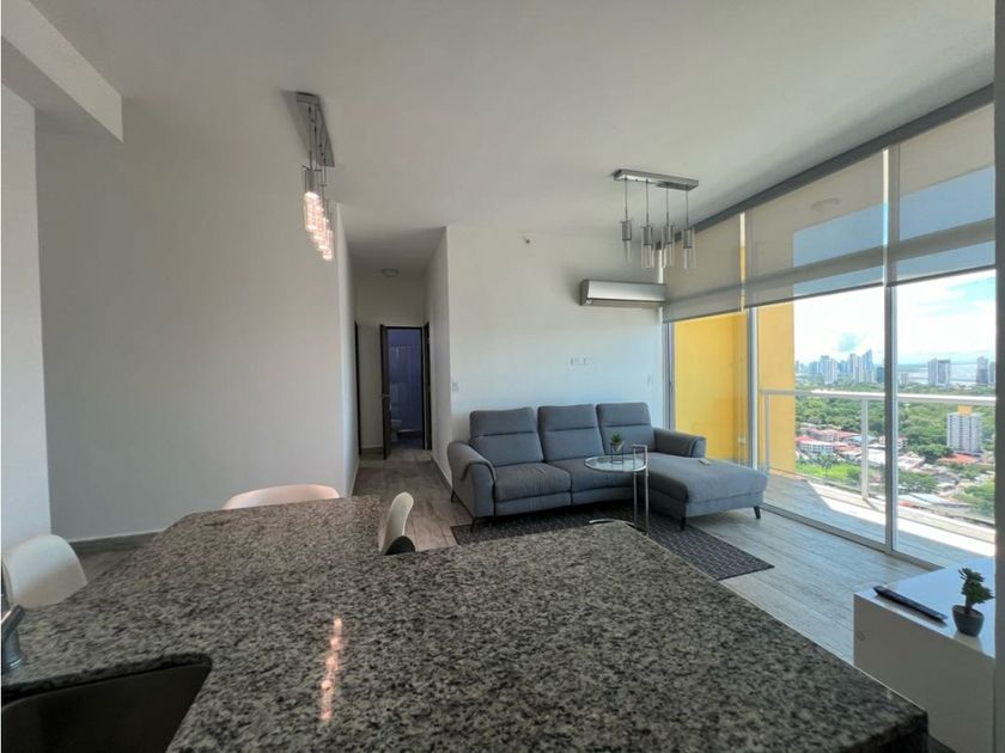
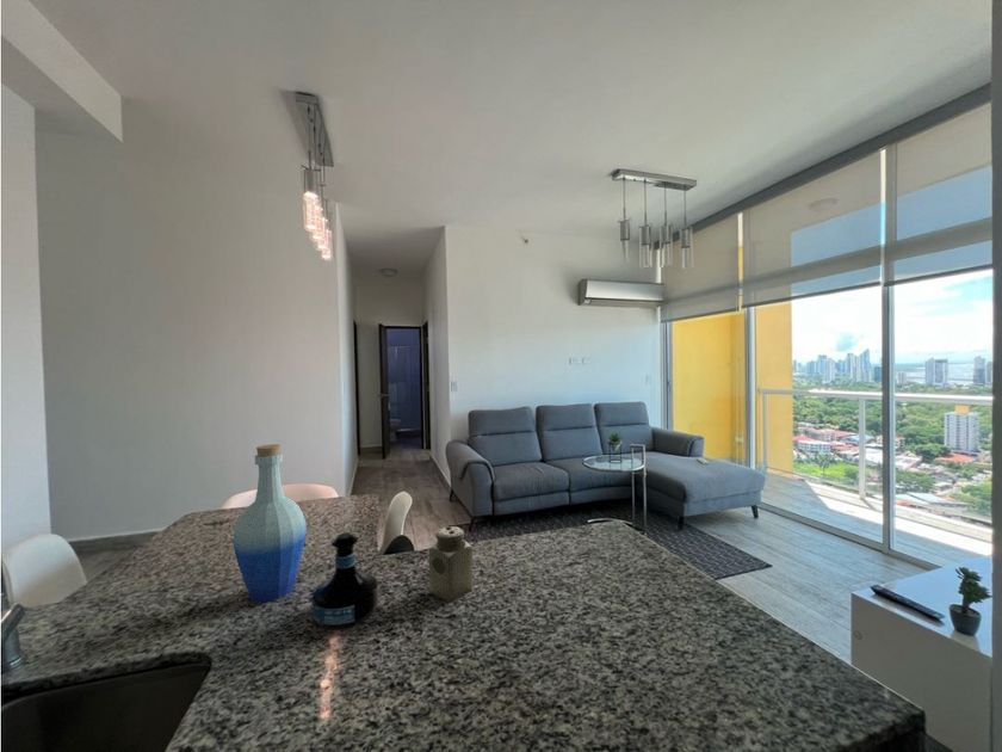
+ bottle (270, 518)
+ salt shaker (450, 560)
+ tequila bottle (345, 573)
